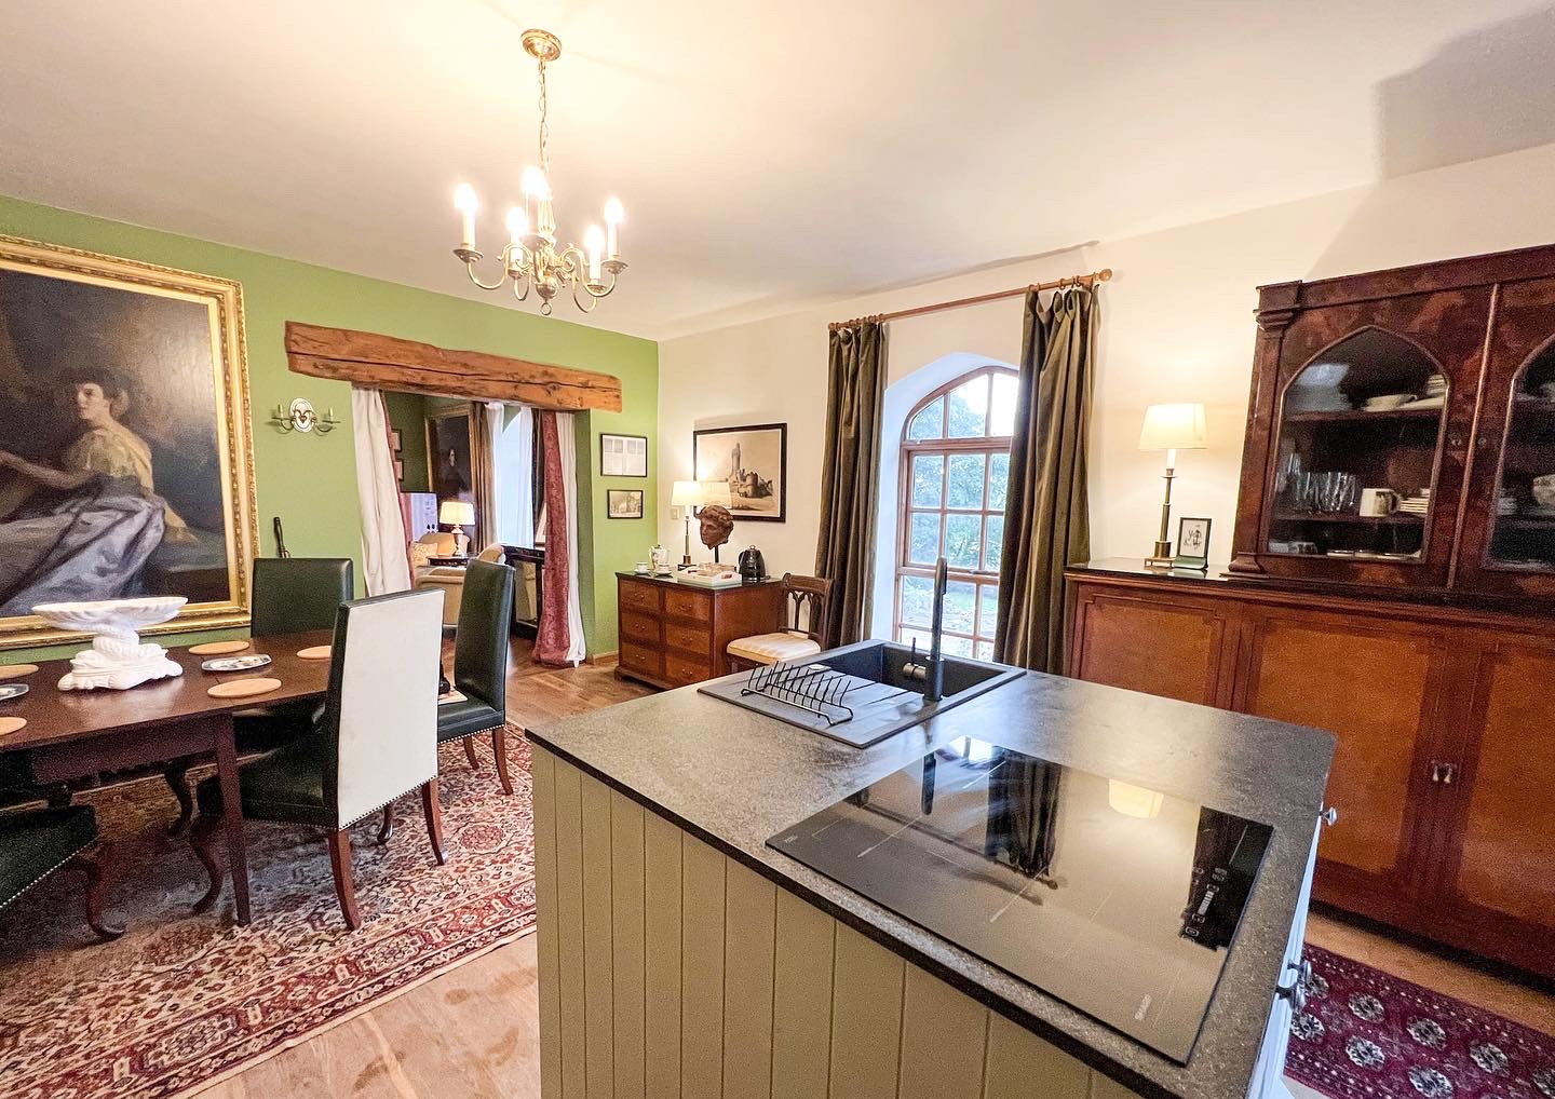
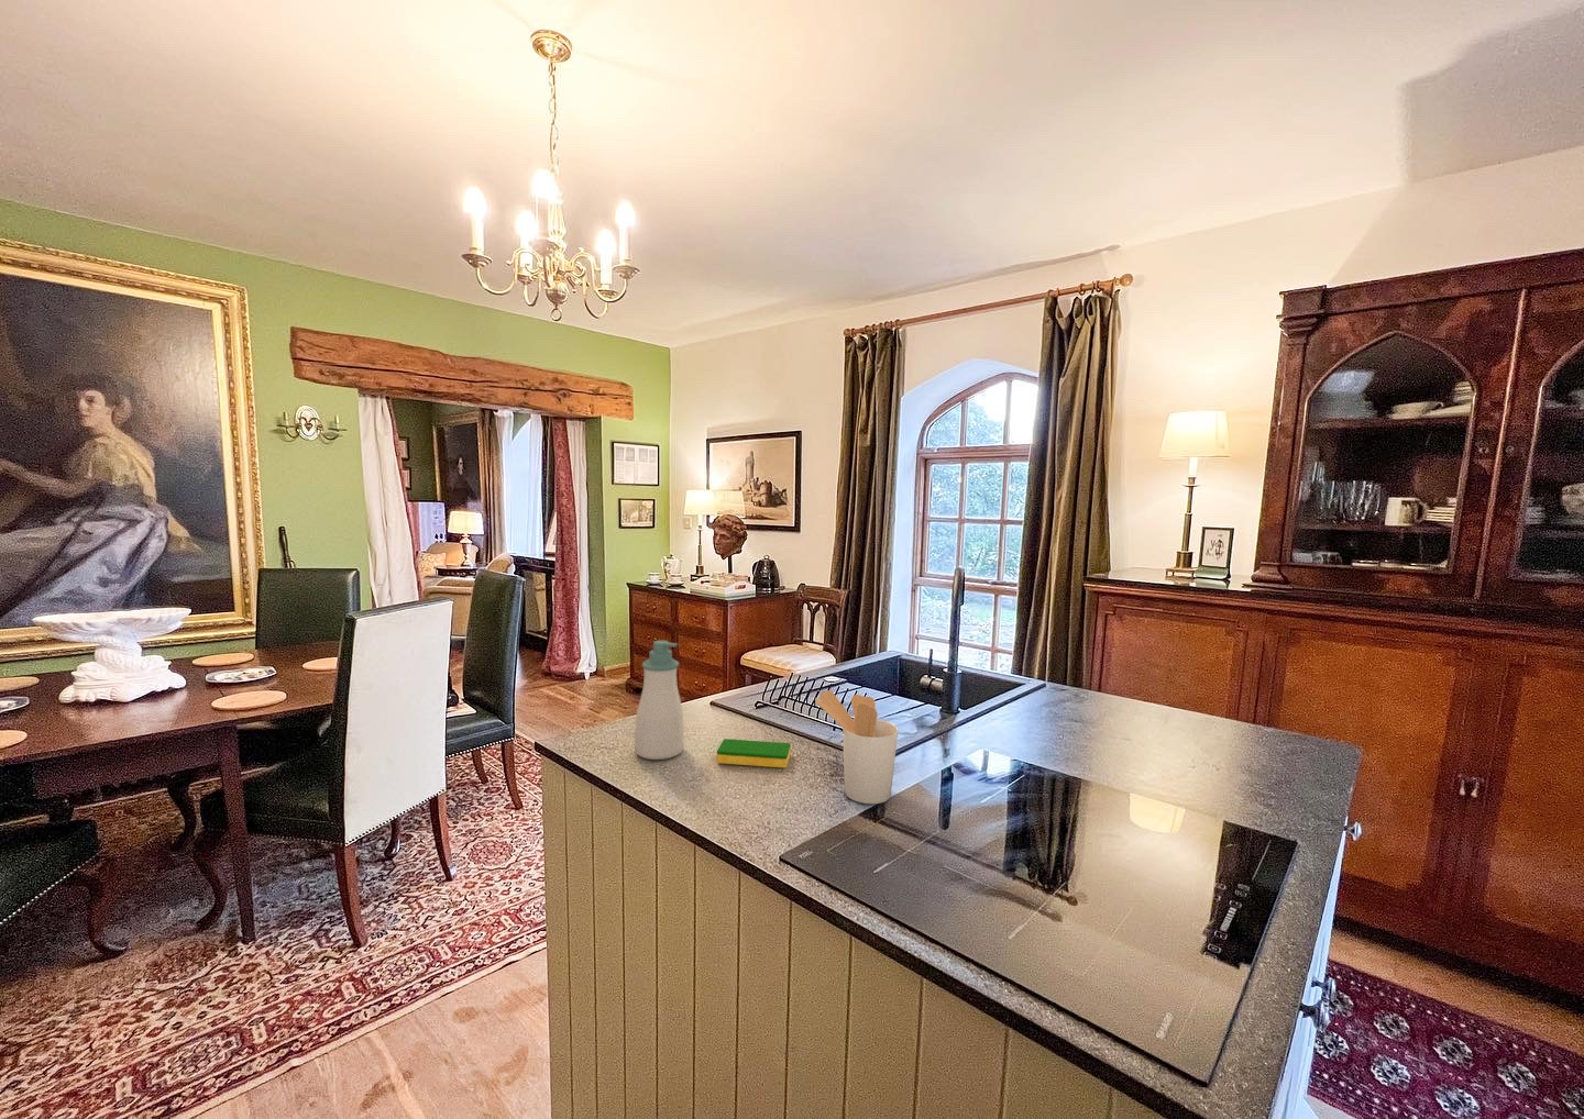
+ soap bottle (661, 696)
+ dish sponge (754, 752)
+ utensil holder (854, 742)
